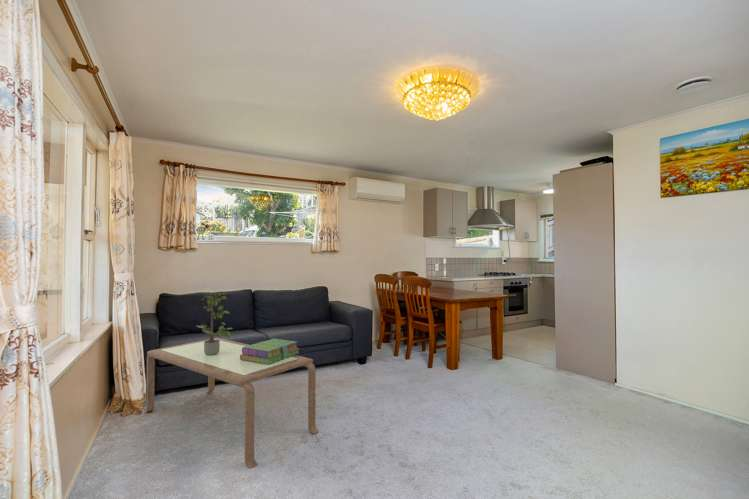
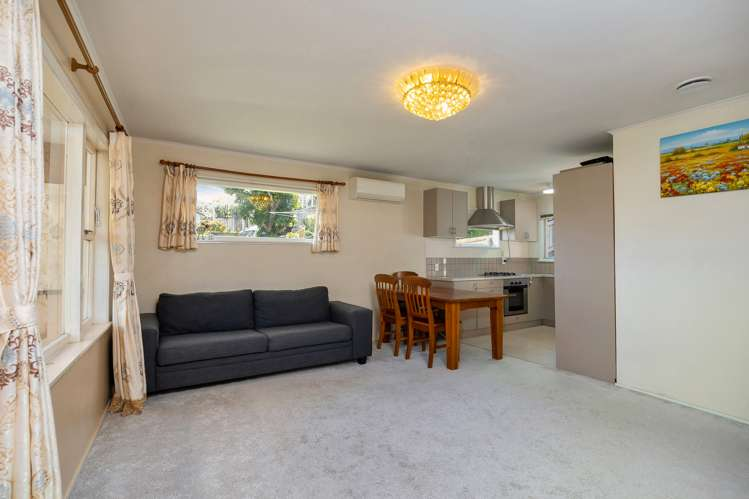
- coffee table (227, 382)
- stack of books (270, 350)
- potted plant (221, 323)
